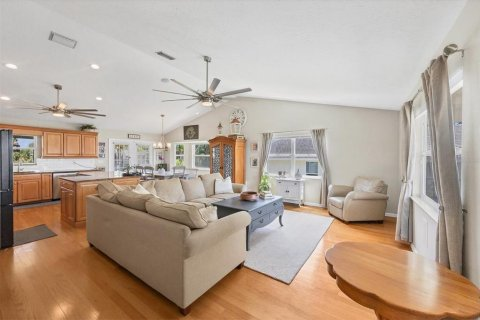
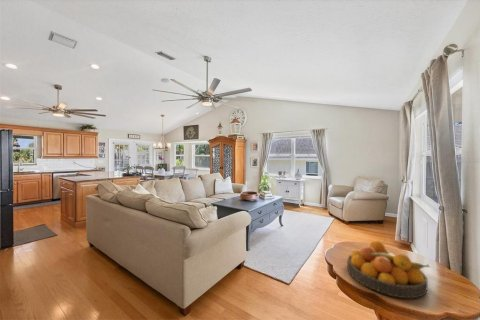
+ fruit bowl (383, 262)
